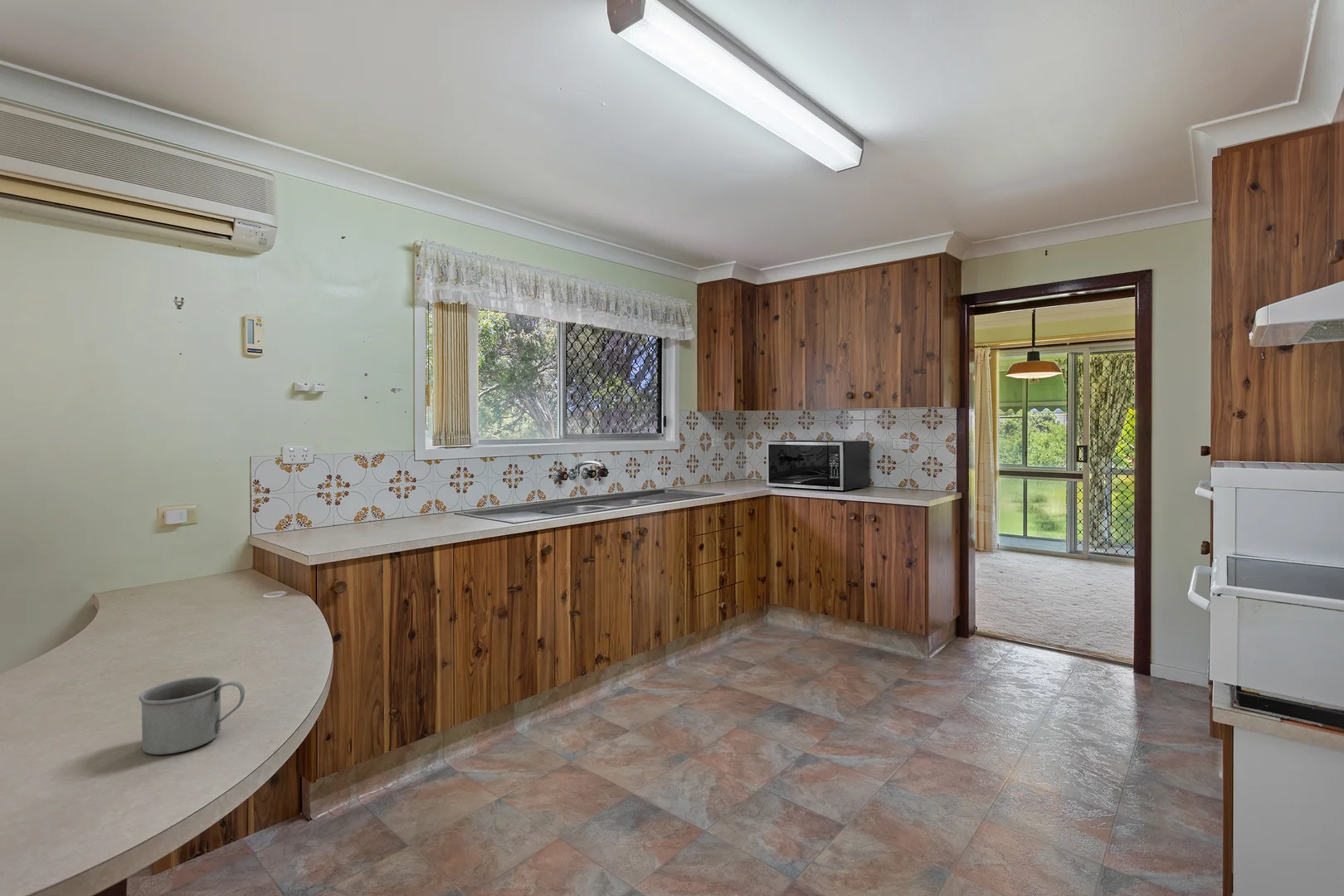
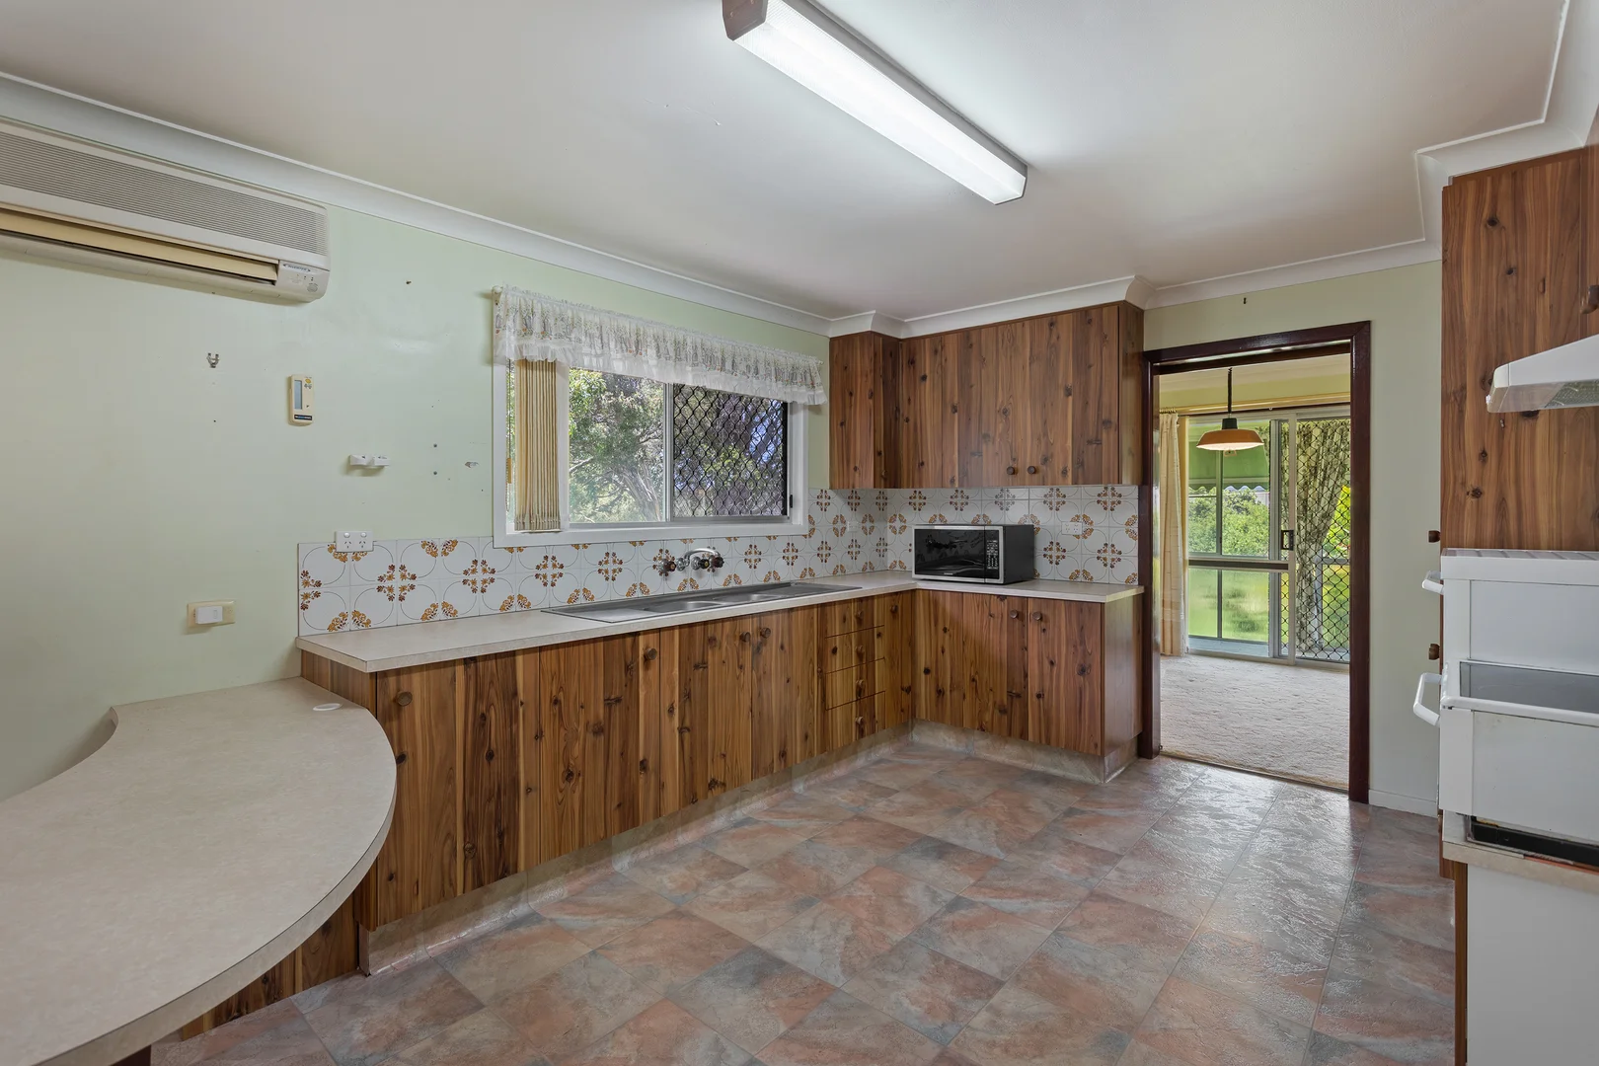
- mug (189, 712)
